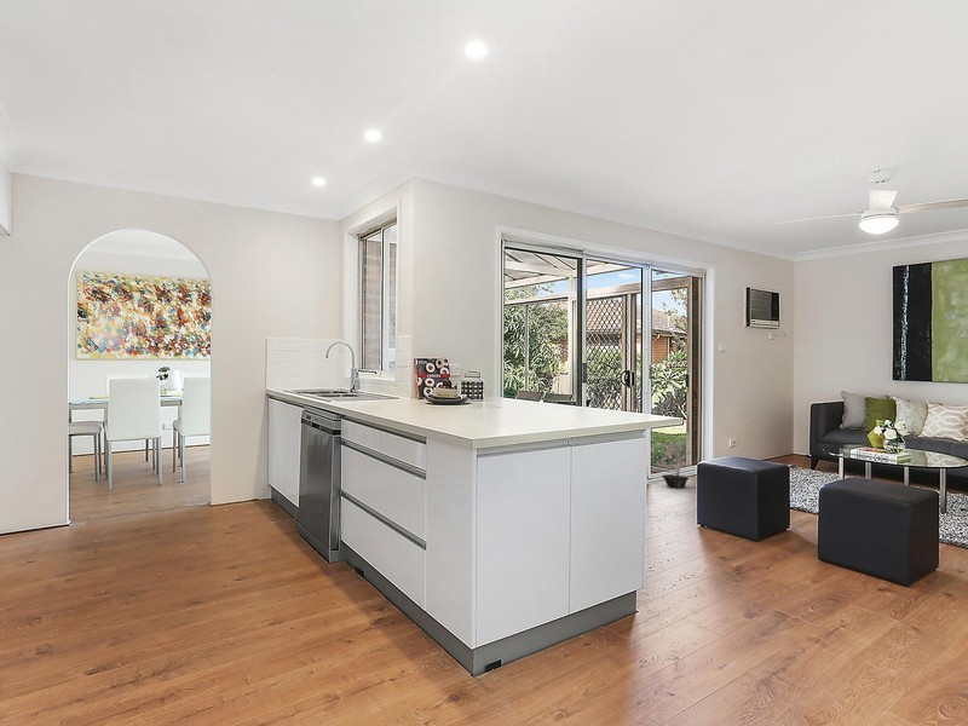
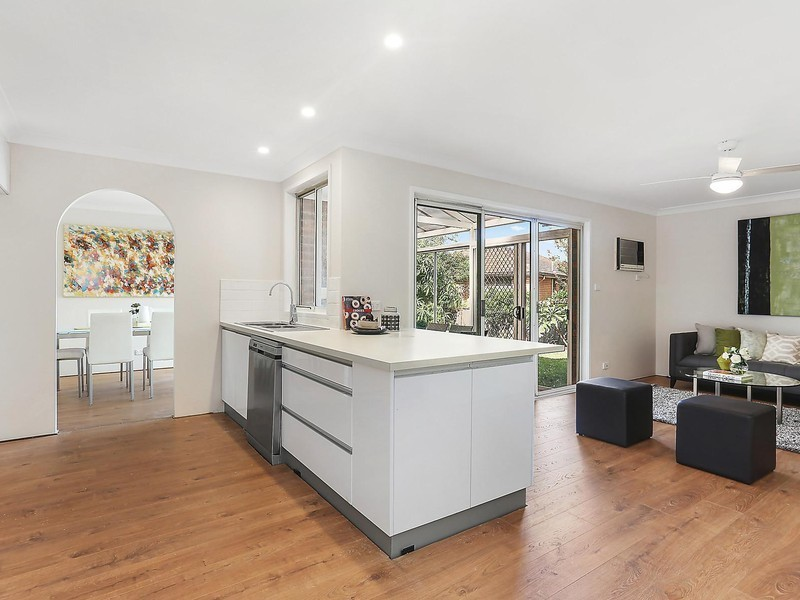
- potted plant (668, 465)
